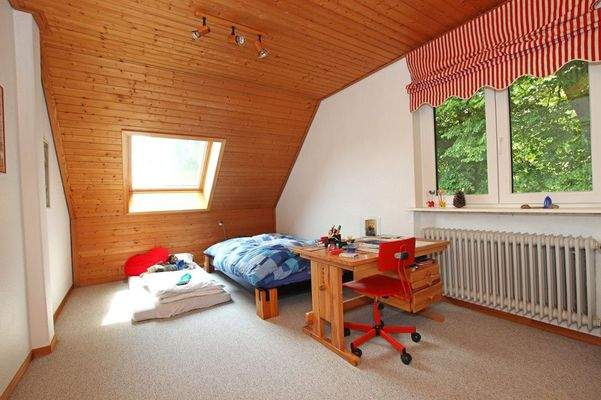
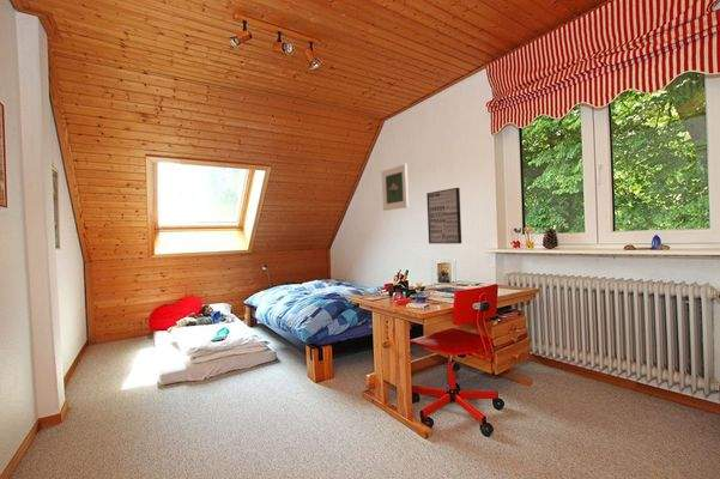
+ wall art (443, 217)
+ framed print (394, 188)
